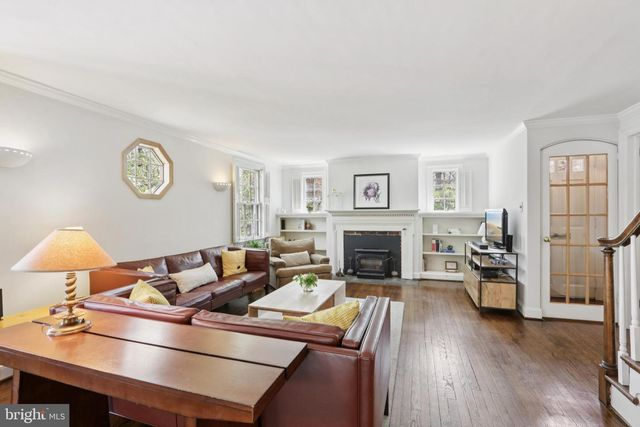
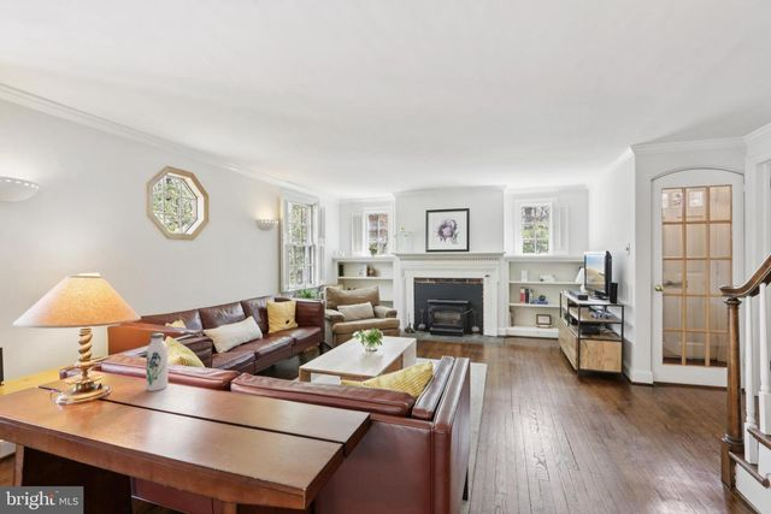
+ water bottle (157, 360)
